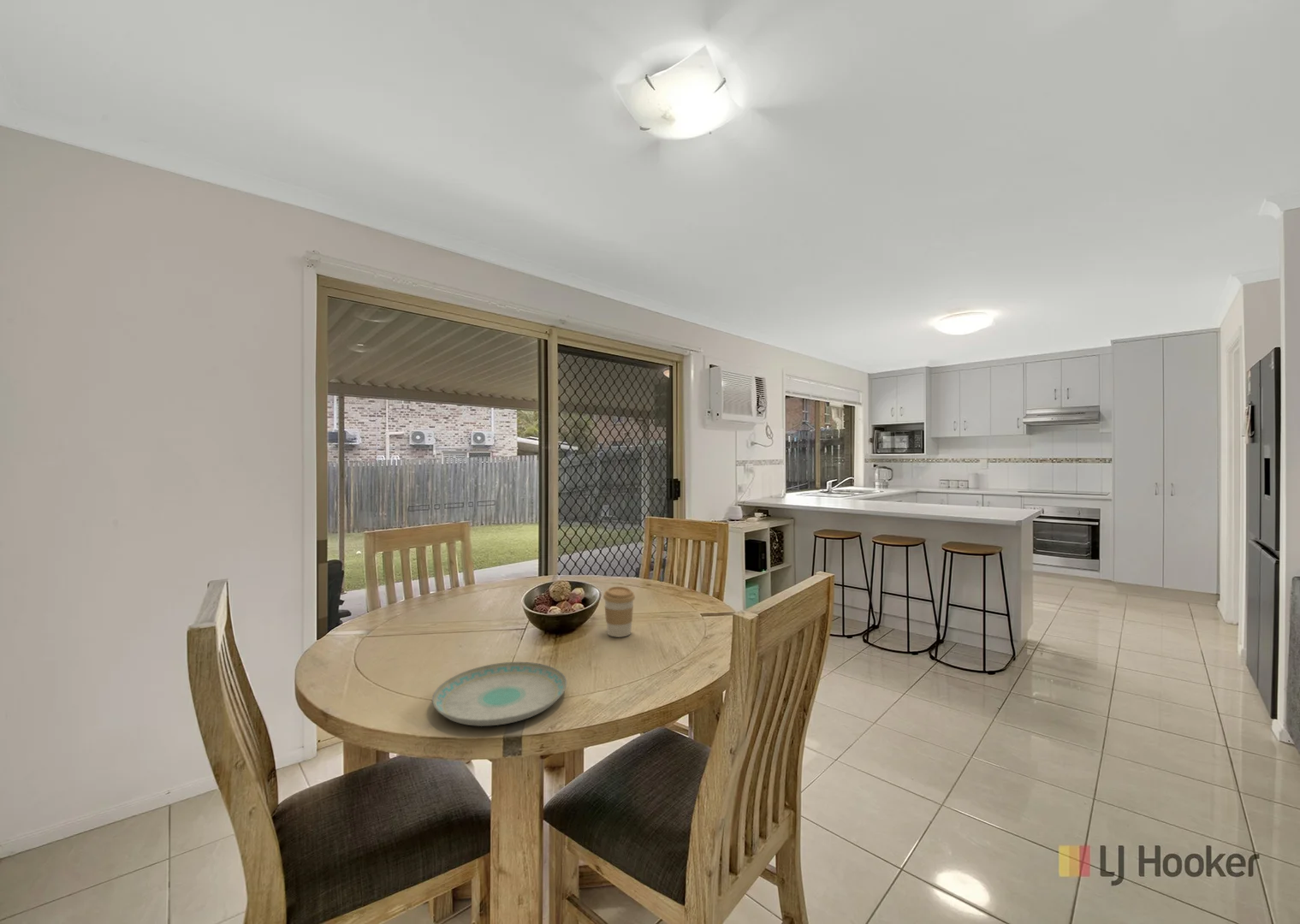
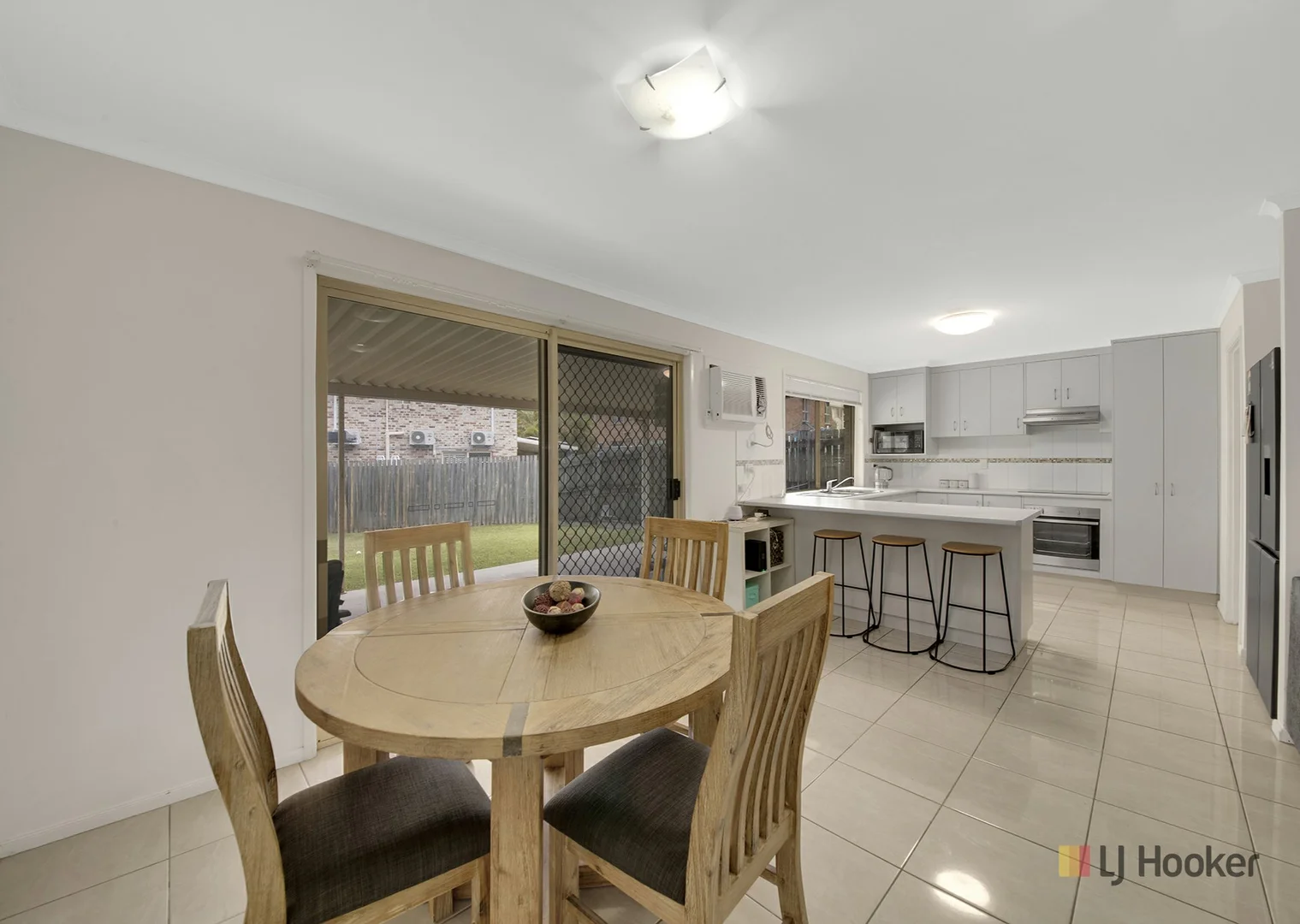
- plate (502, 692)
- coffee cup (619, 611)
